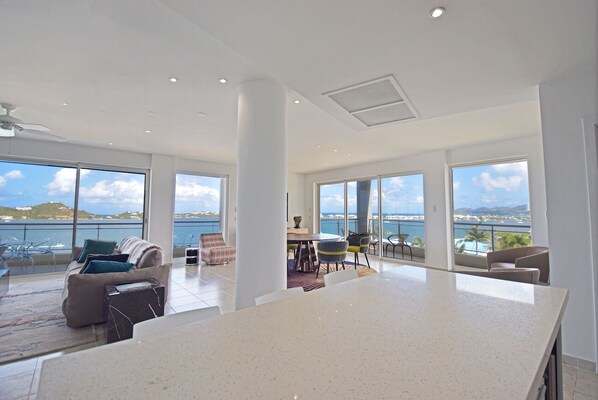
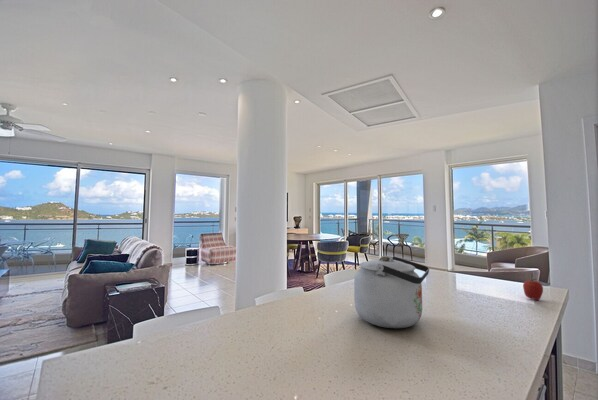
+ kettle (390, 286)
+ fruit (532, 288)
